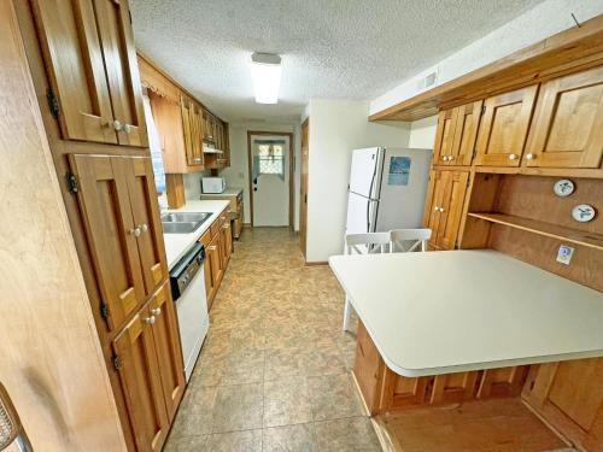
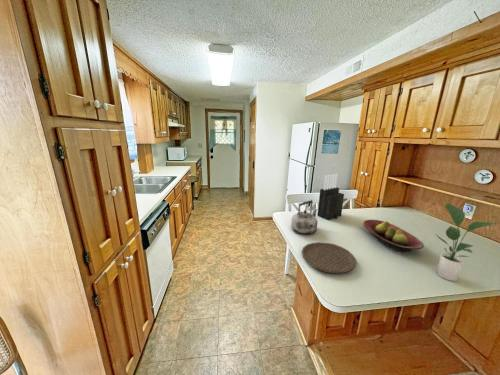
+ plate (327, 256)
+ potted plant (455, 244)
+ kettle (306, 215)
+ knife block (332, 196)
+ fruit bowl (390, 232)
